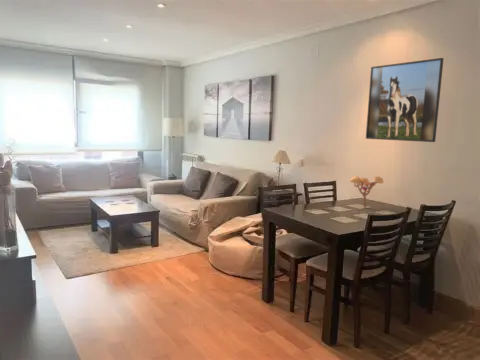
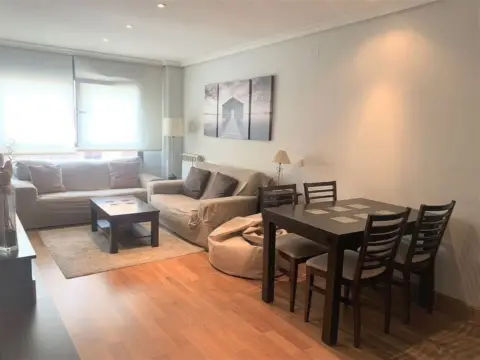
- flower (365, 191)
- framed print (401, 102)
